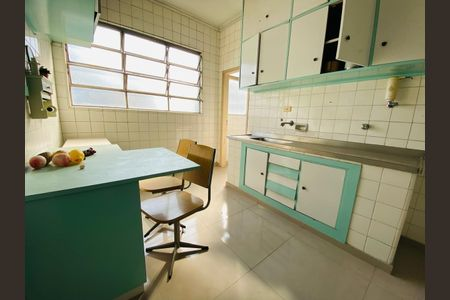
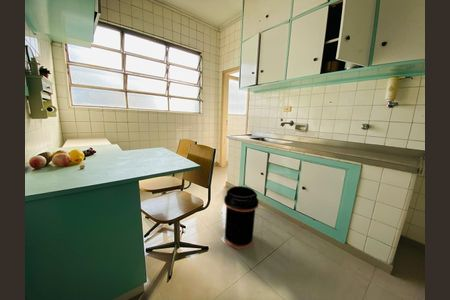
+ trash can (240, 215)
